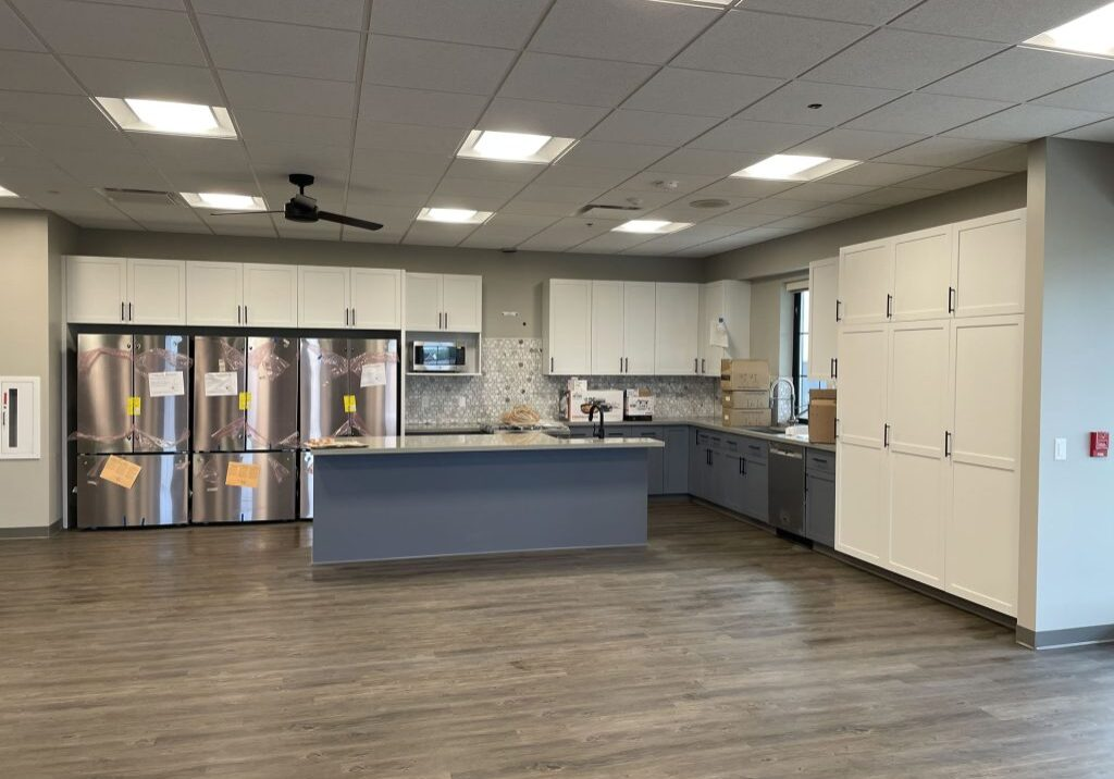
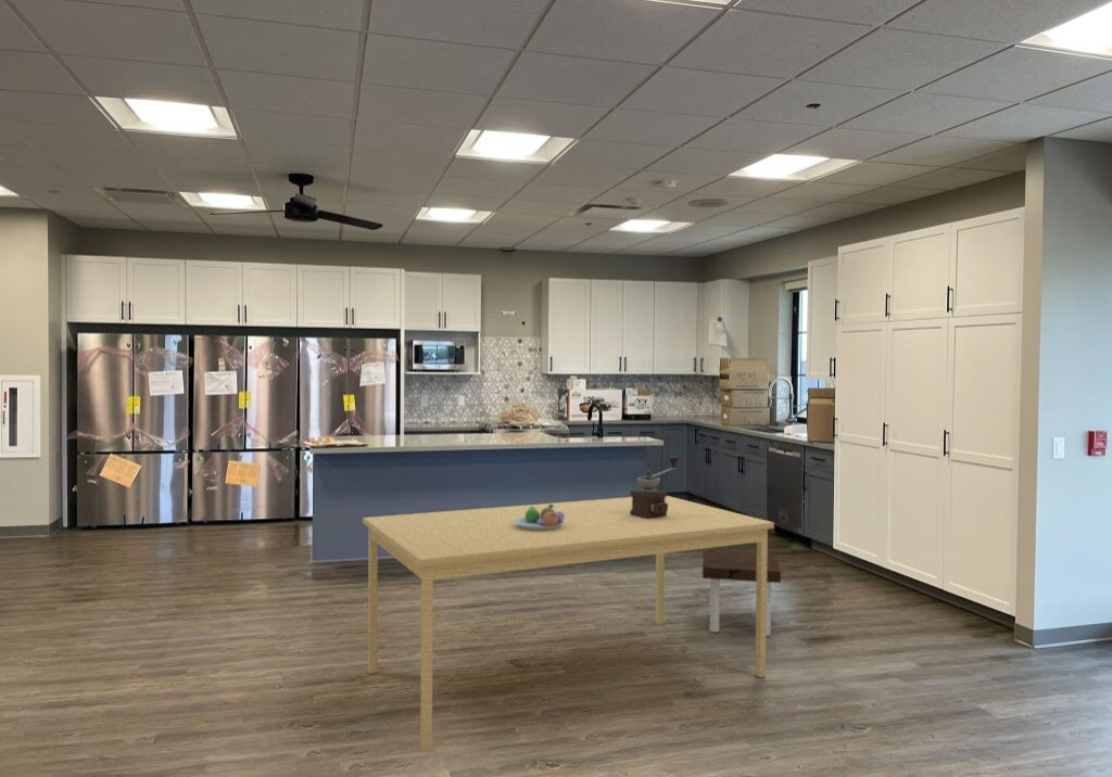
+ coffee grinder (658, 483)
+ dining table (564, 564)
+ side table (738, 579)
+ fruit bowl (539, 515)
